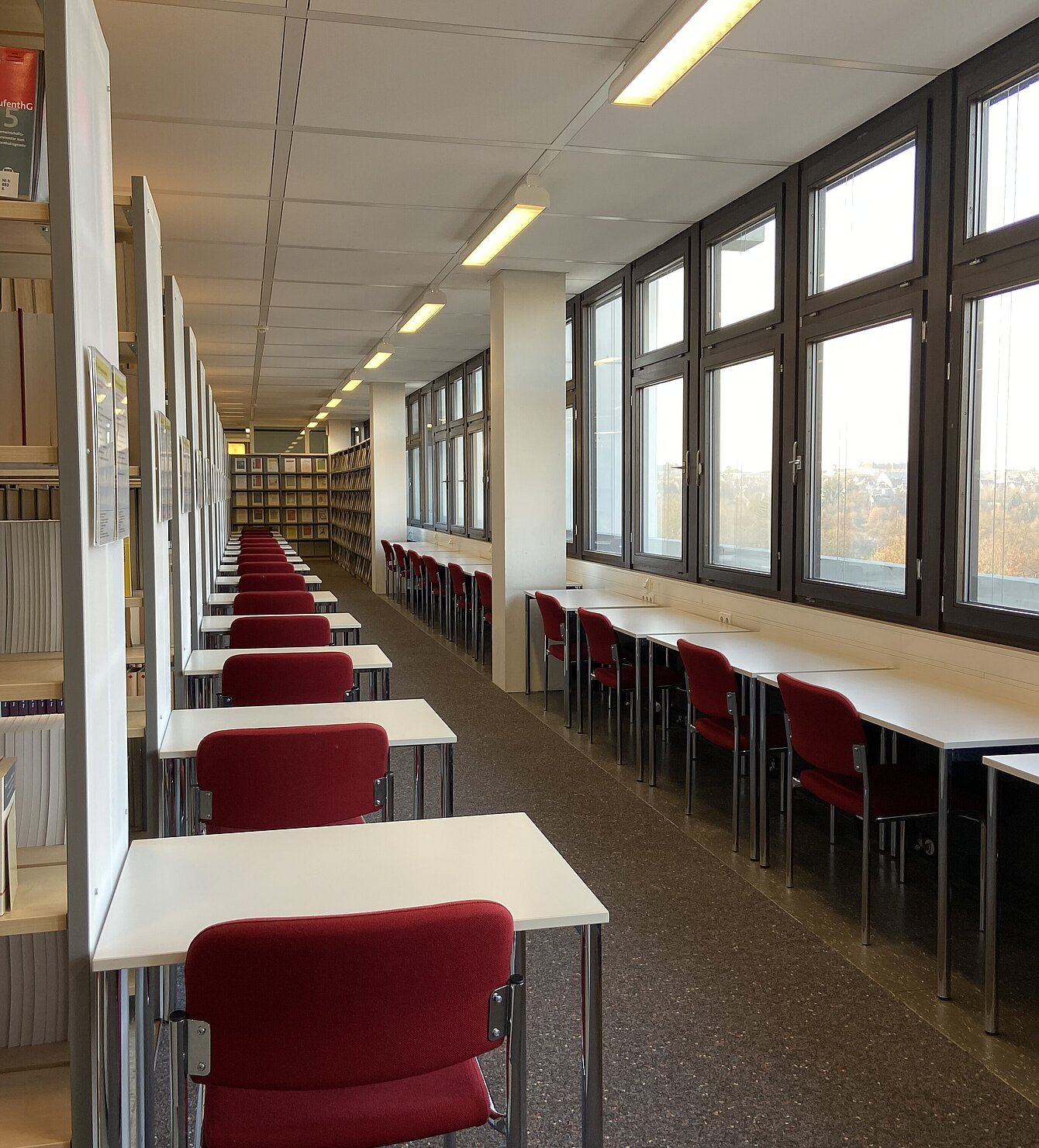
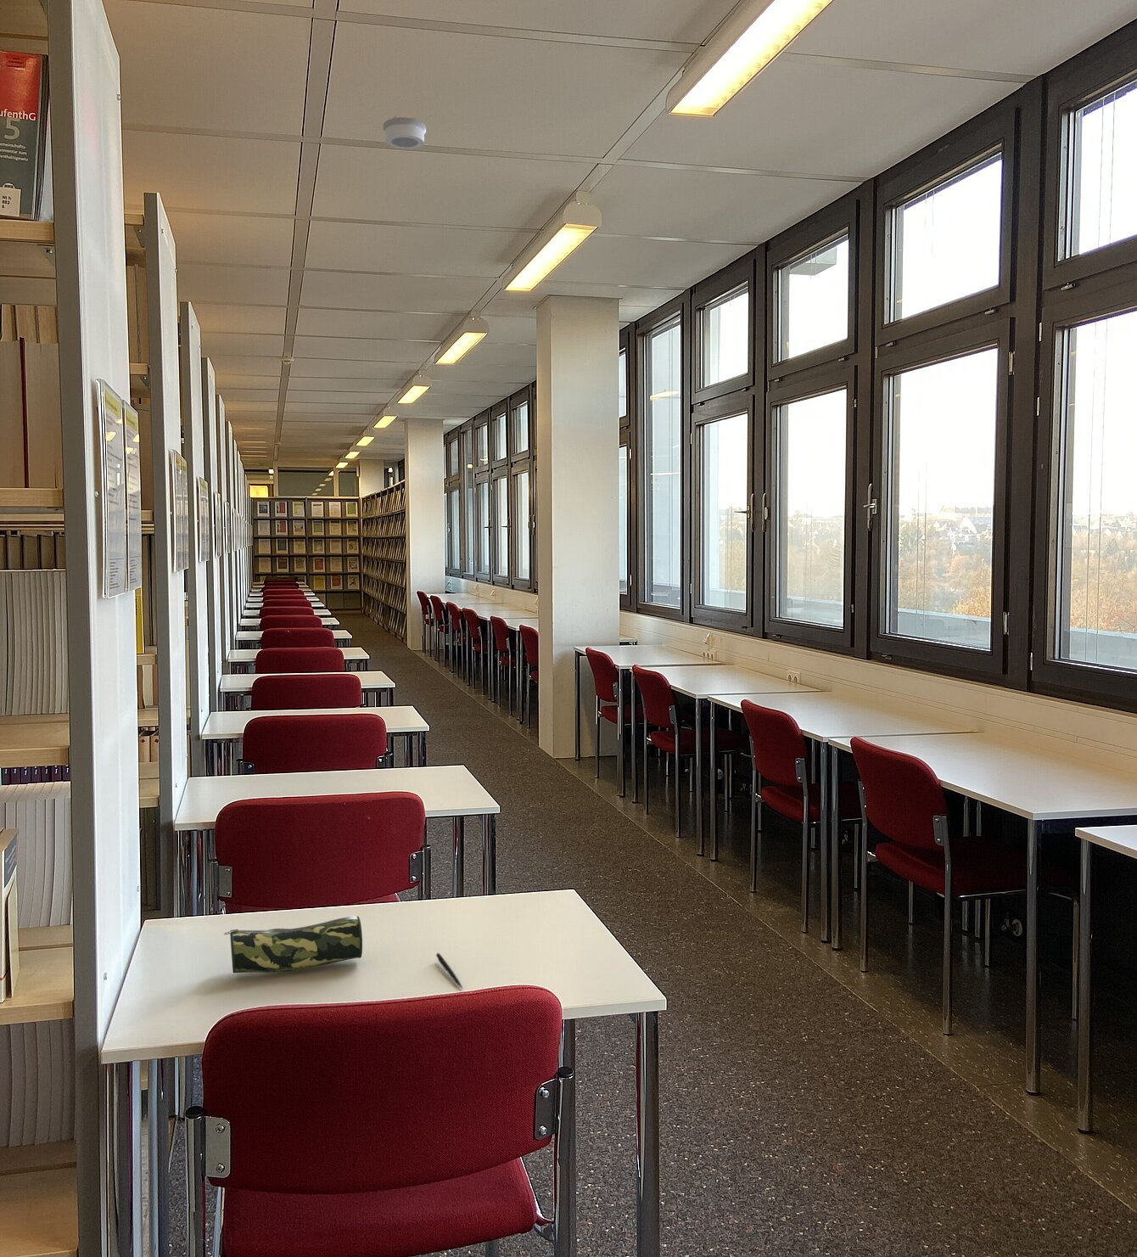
+ pencil case (293, 946)
+ pen (449, 970)
+ smoke detector (404, 130)
